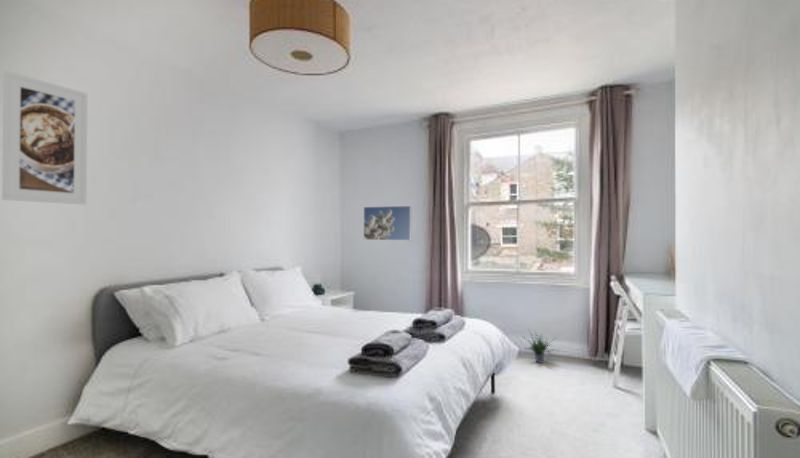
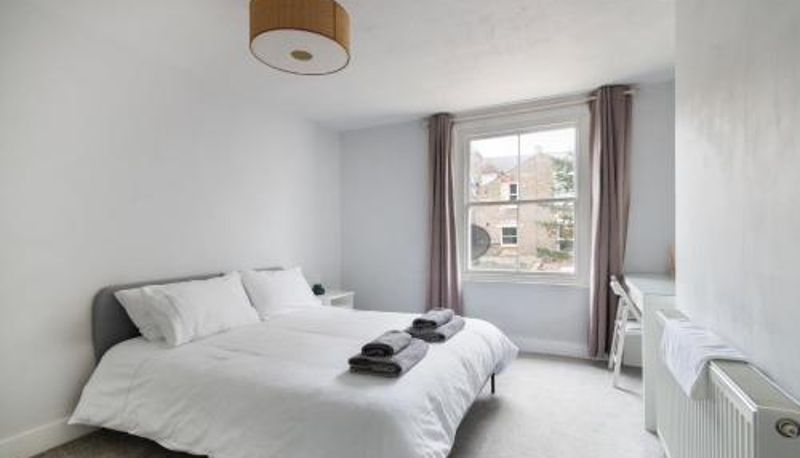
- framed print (48, 142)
- potted plant (539, 344)
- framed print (386, 223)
